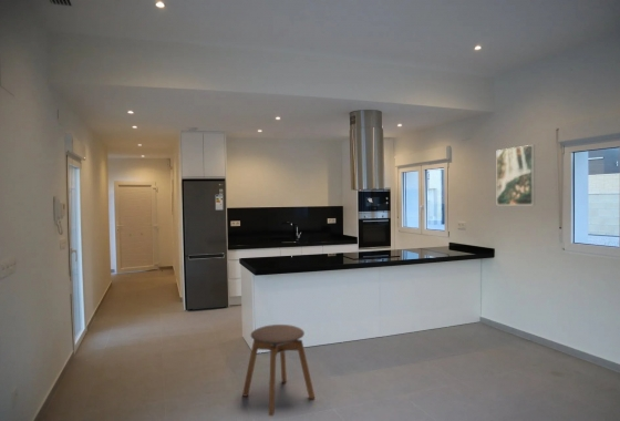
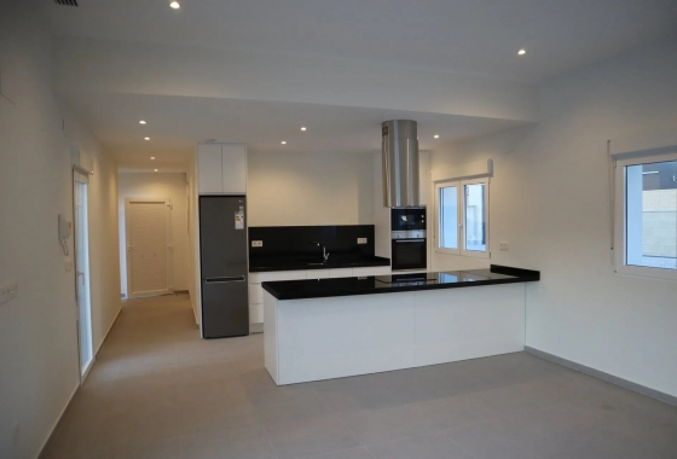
- stool (275, 362)
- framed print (515, 176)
